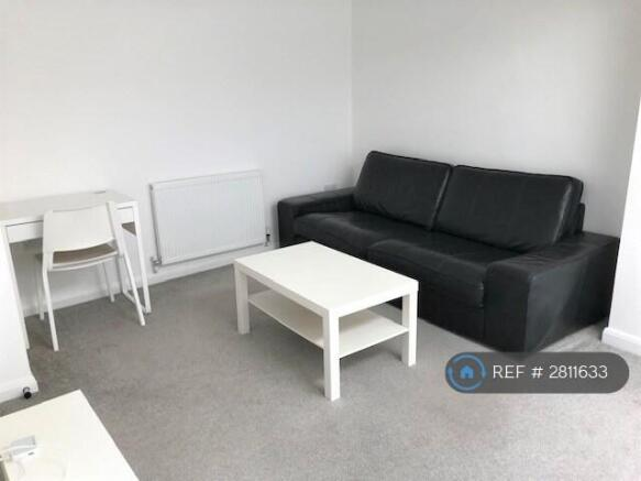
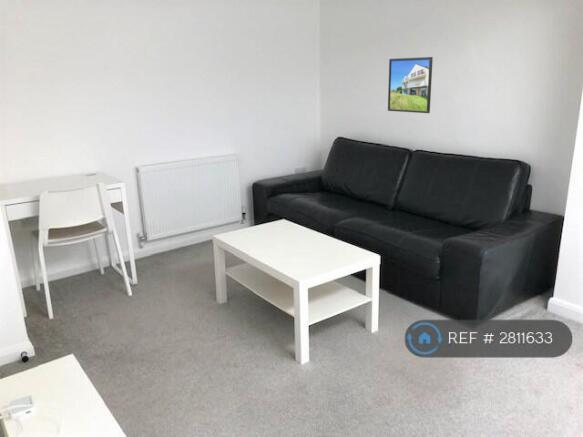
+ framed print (409, 85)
